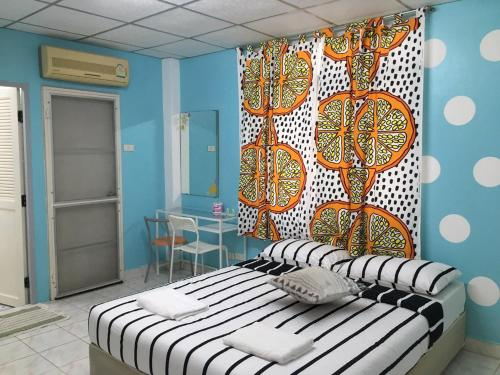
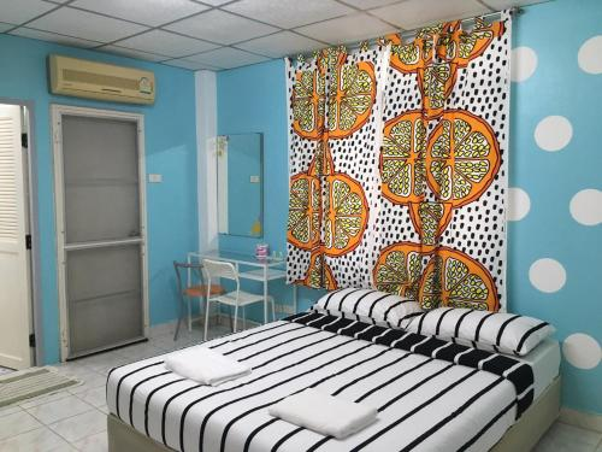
- decorative pillow (316, 285)
